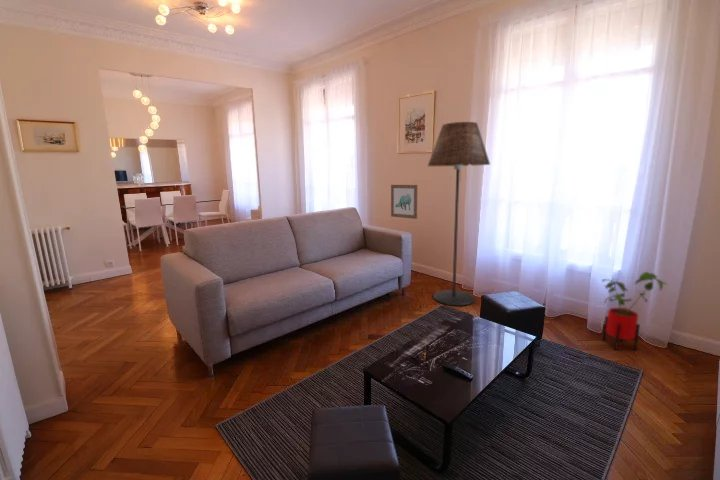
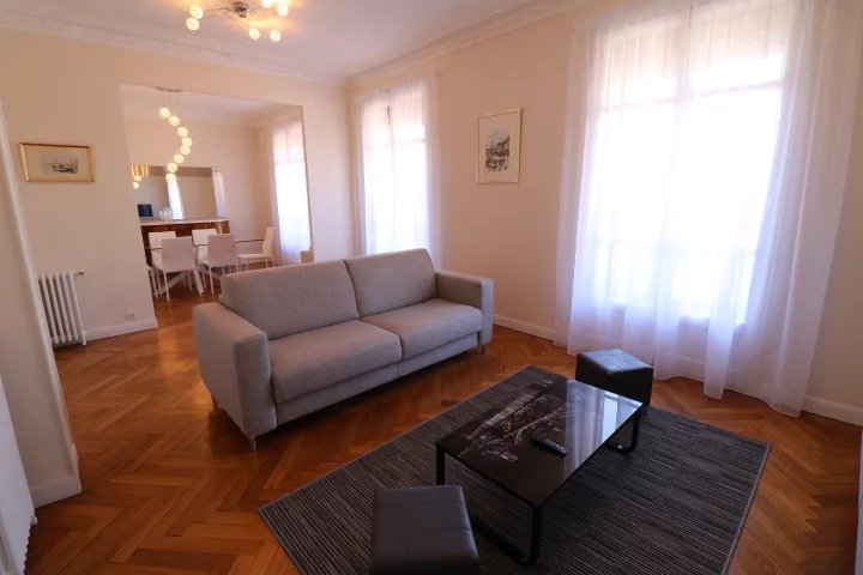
- wall art (403, 201)
- house plant (627, 309)
- floor lamp (456, 215)
